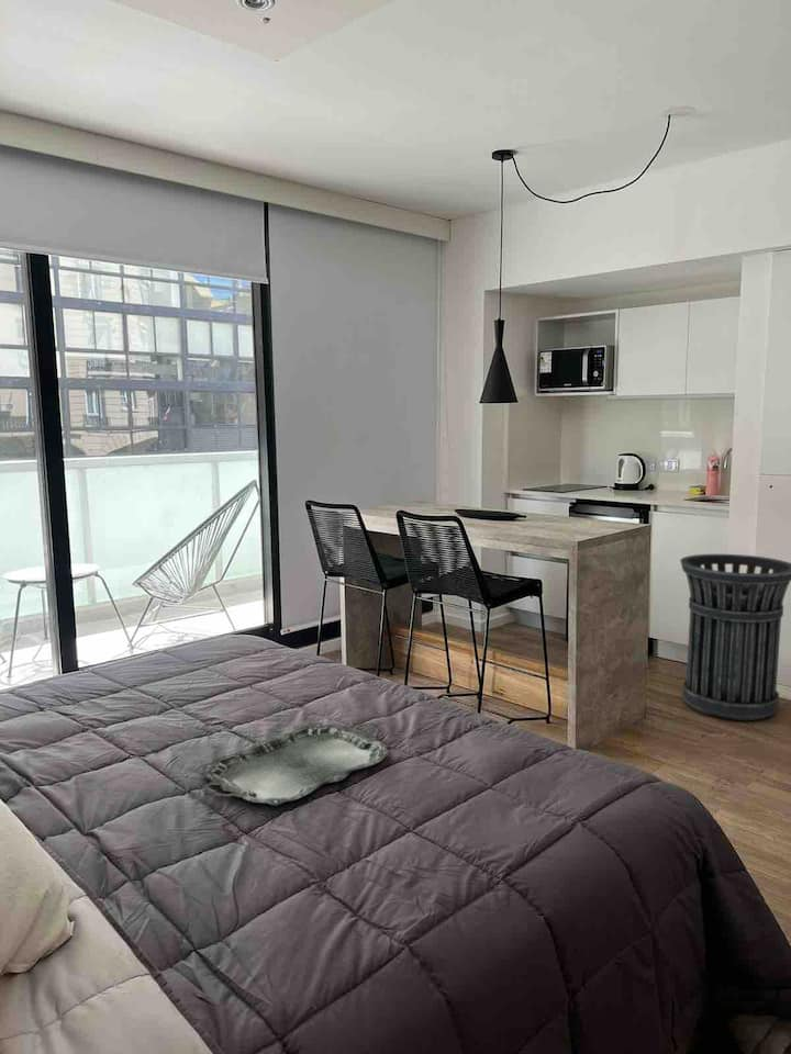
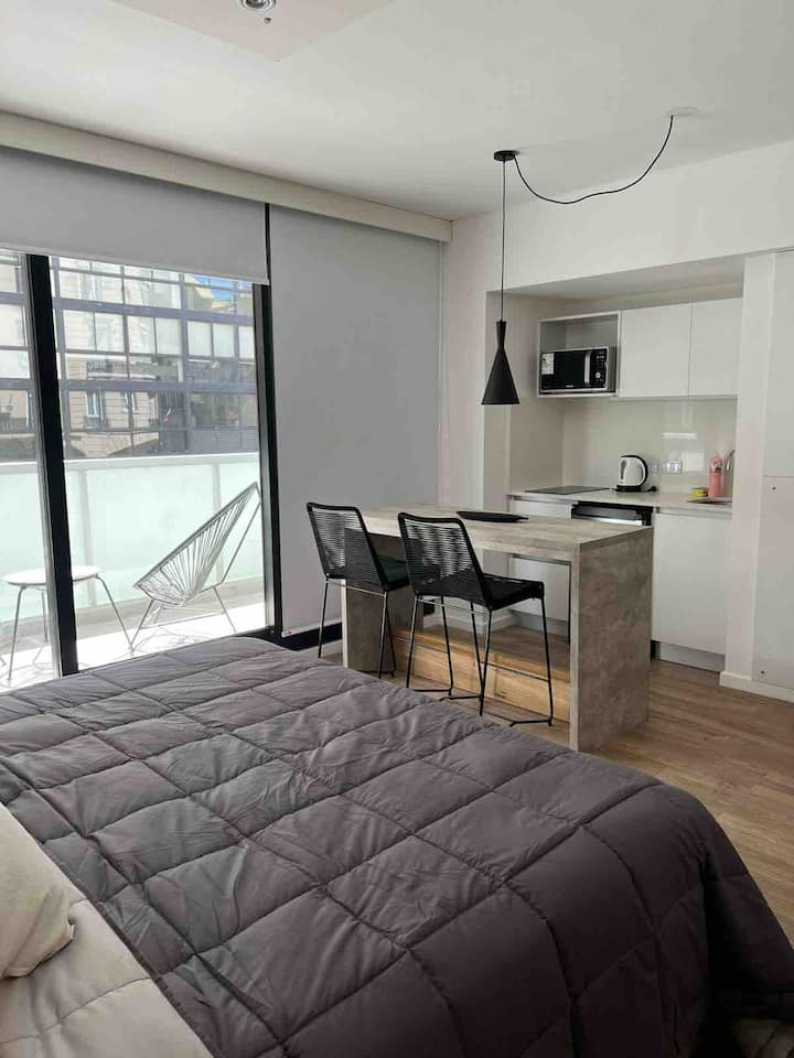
- trash can (733, 635)
- serving tray (298, 760)
